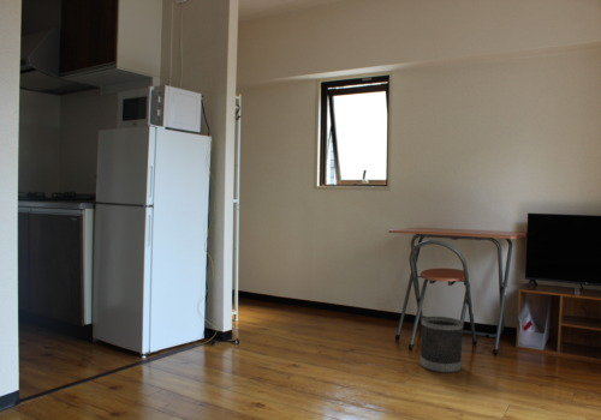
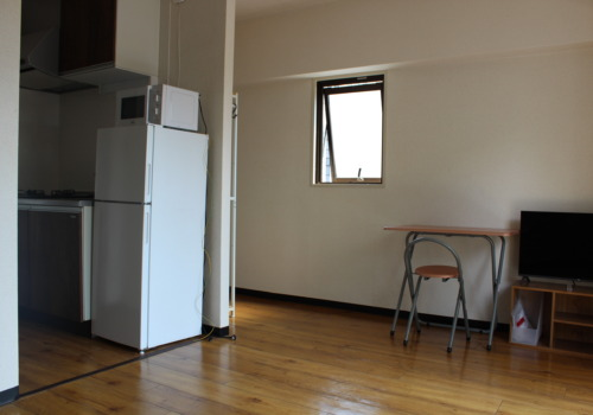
- wastebasket (441, 343)
